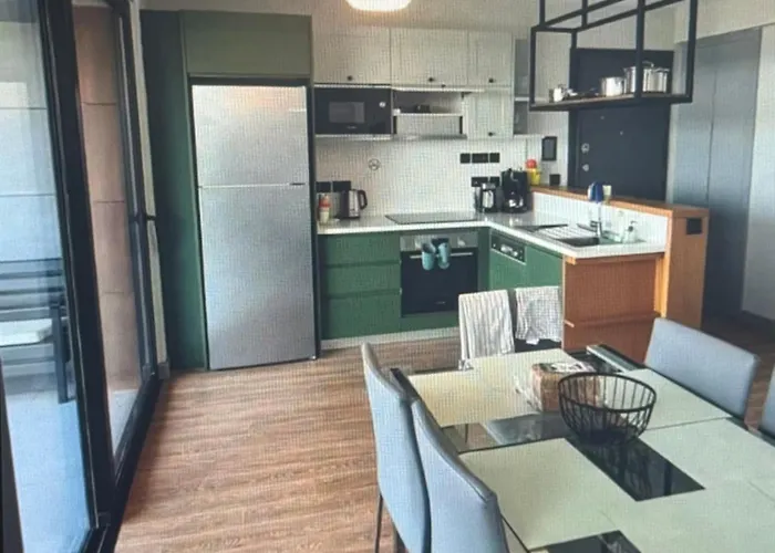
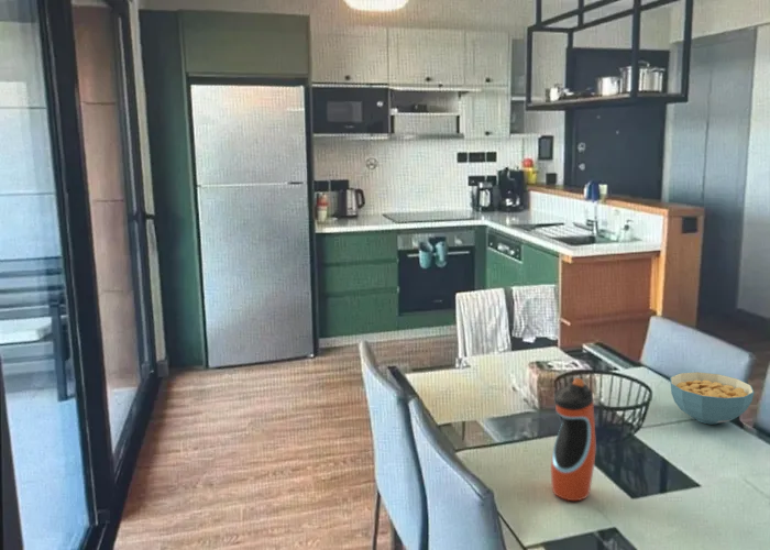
+ cereal bowl (708, 402)
+ water bottle (573, 437)
